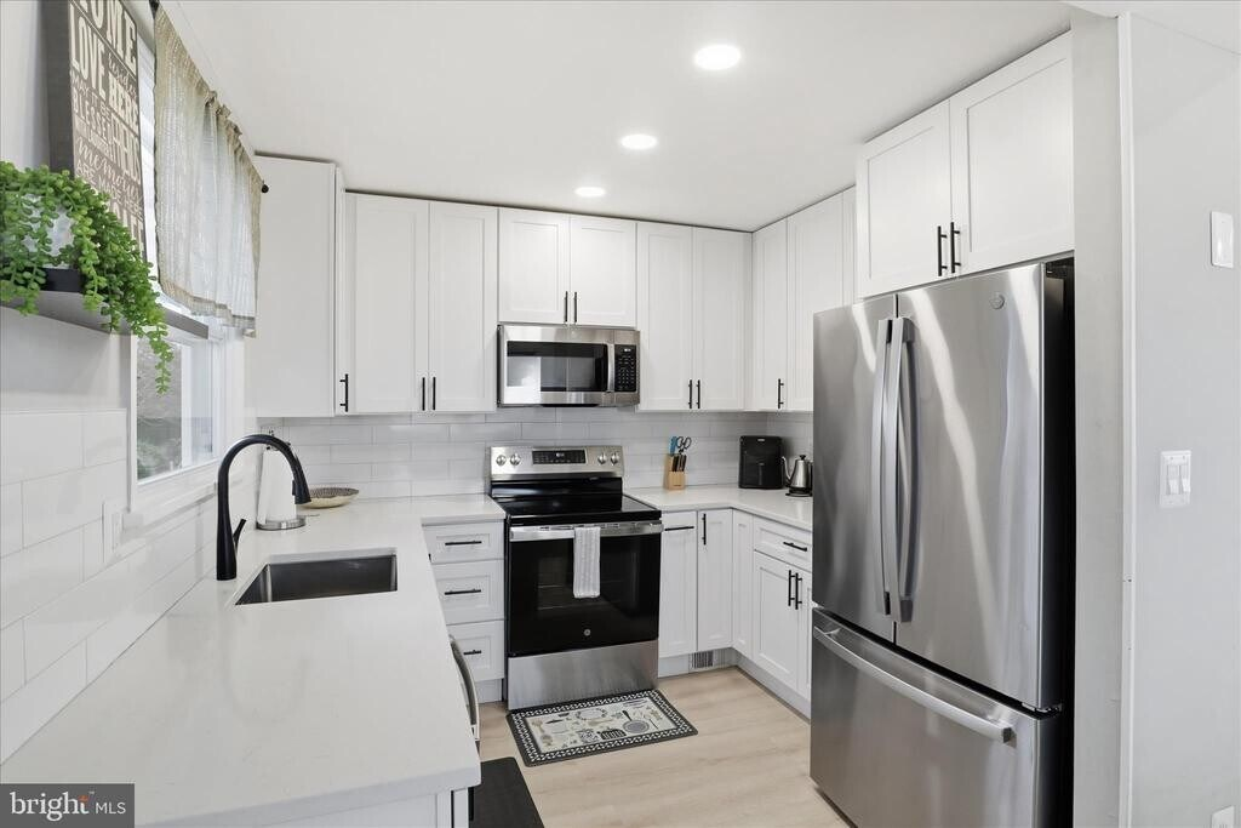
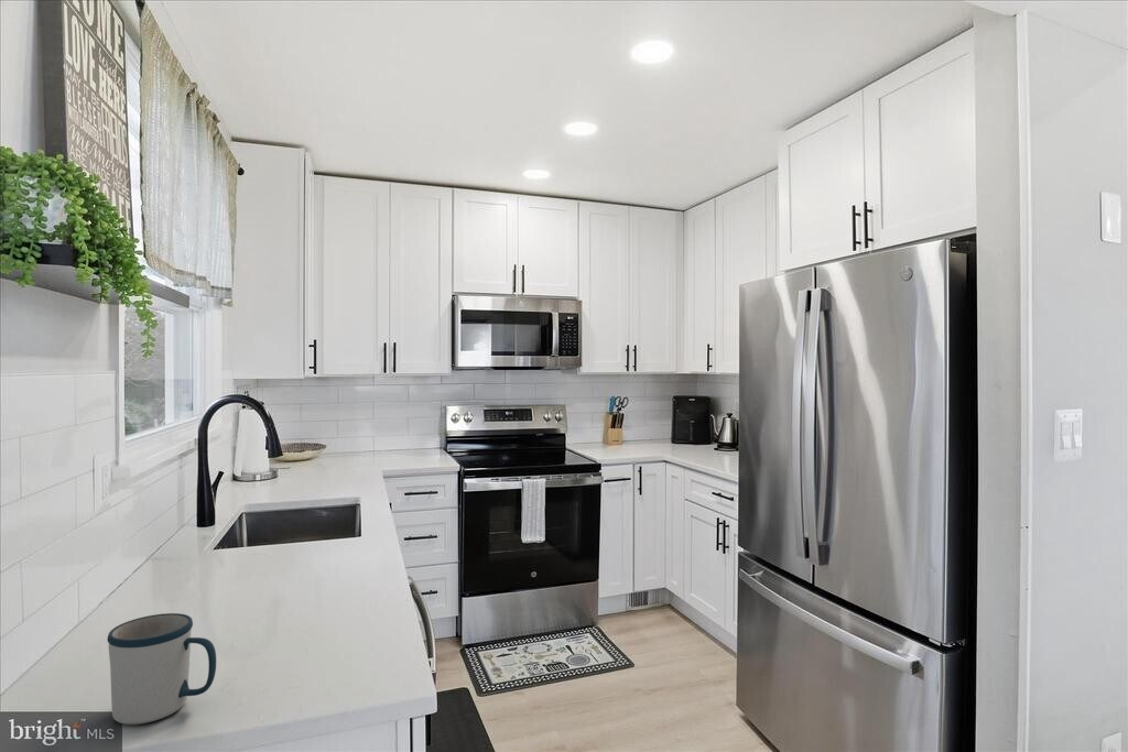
+ mug (158, 667)
